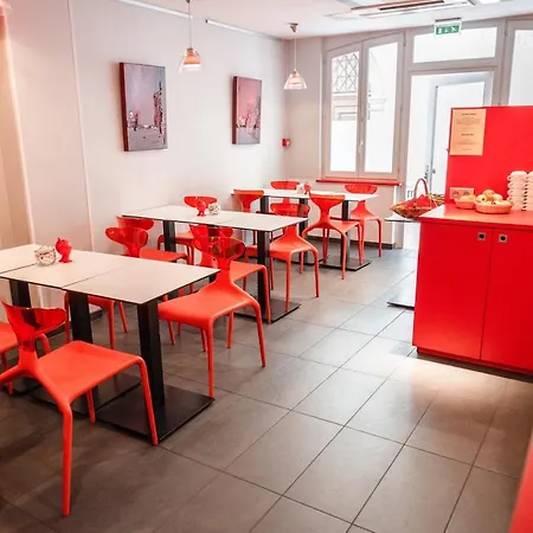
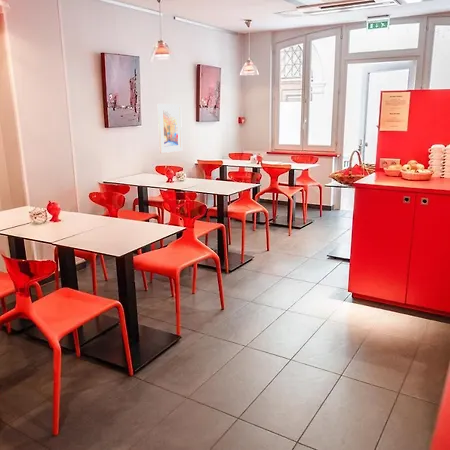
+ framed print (170, 128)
